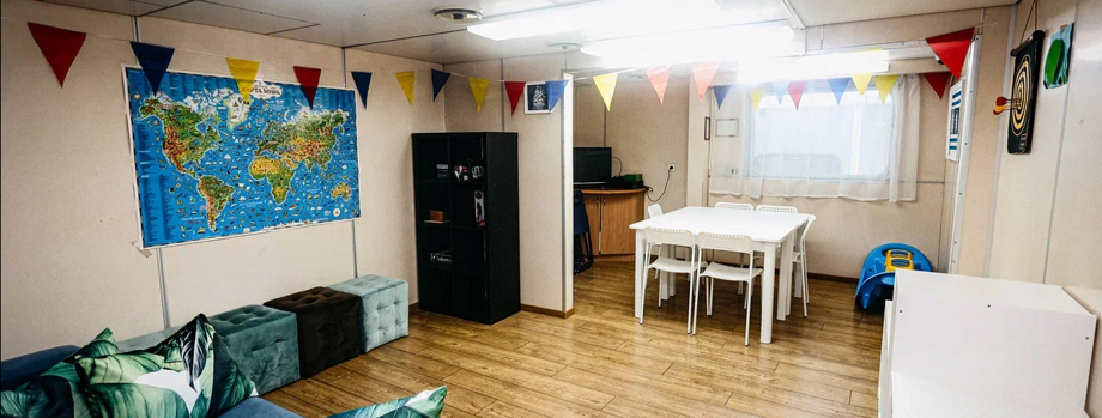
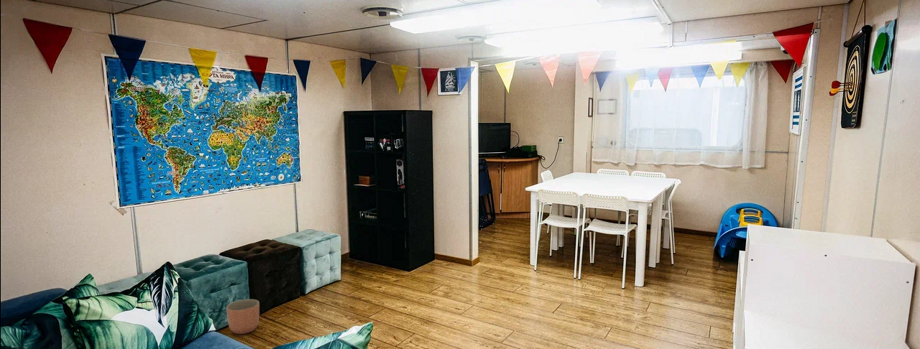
+ planter (243, 317)
